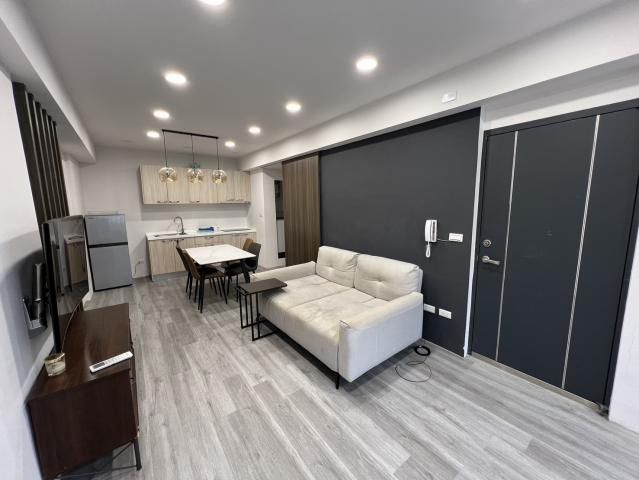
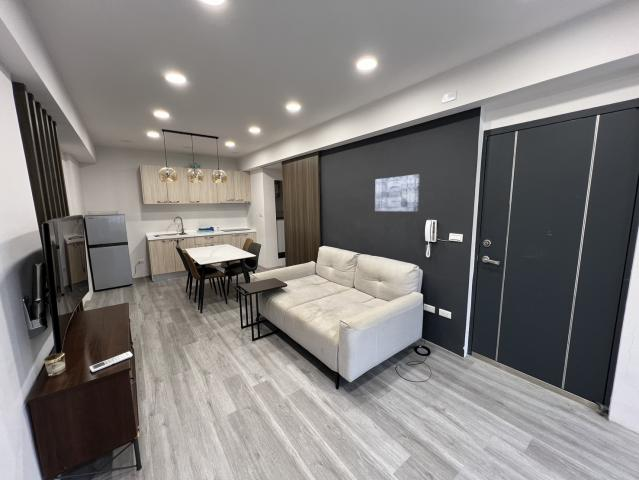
+ wall art (395, 194)
